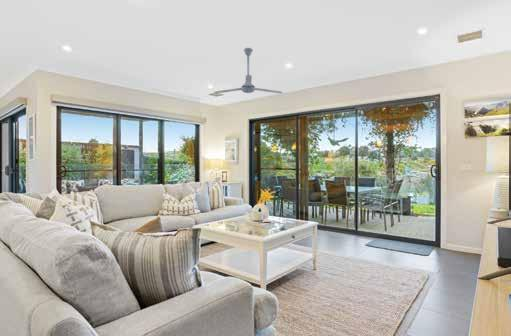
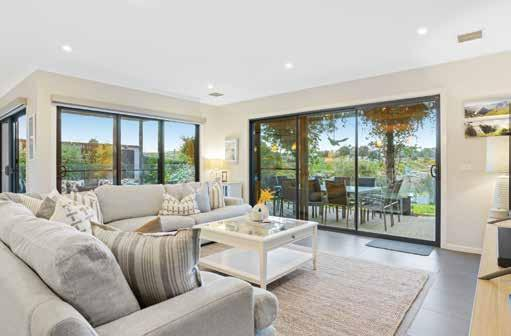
- ceiling fan (248, 67)
